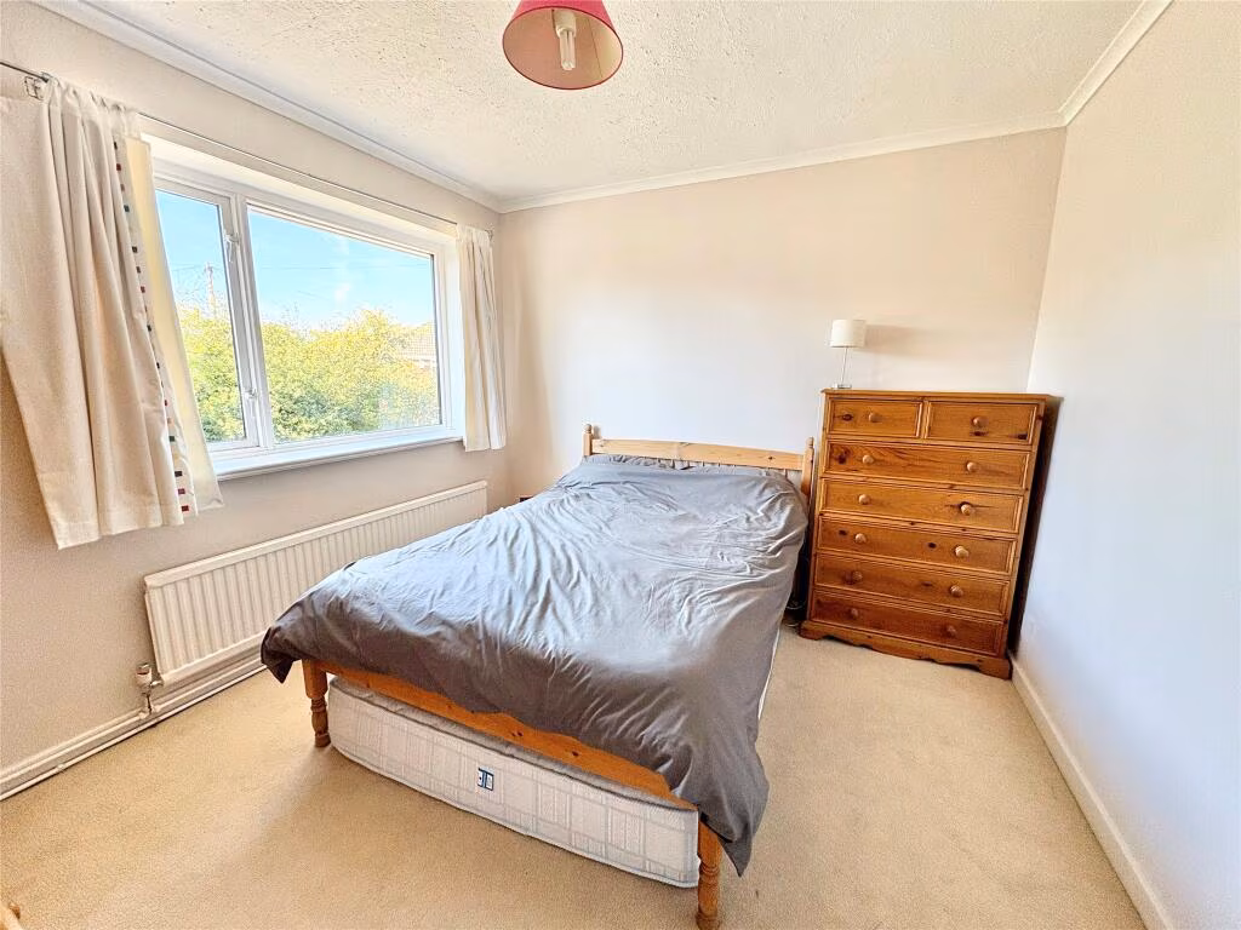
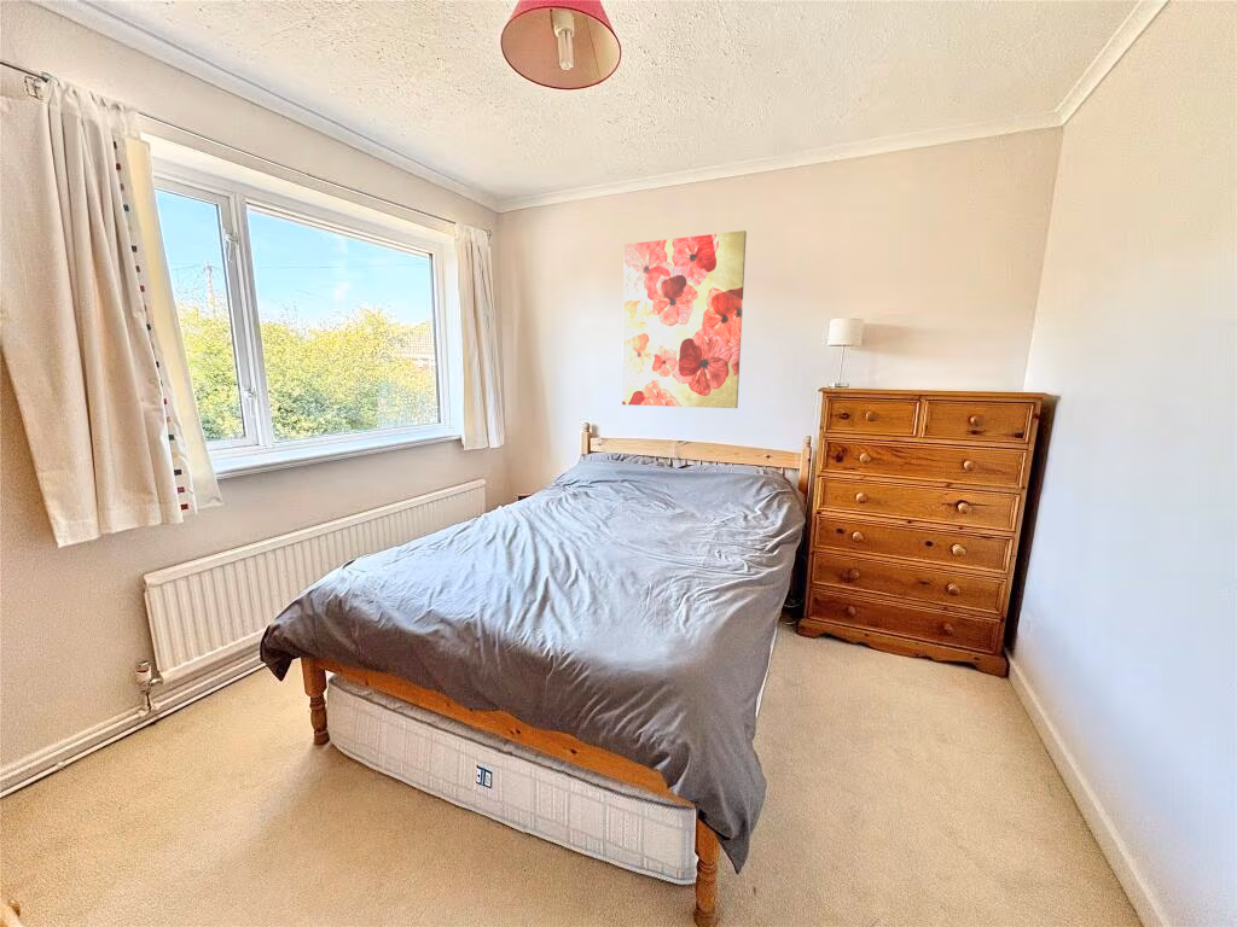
+ wall art (679, 323)
